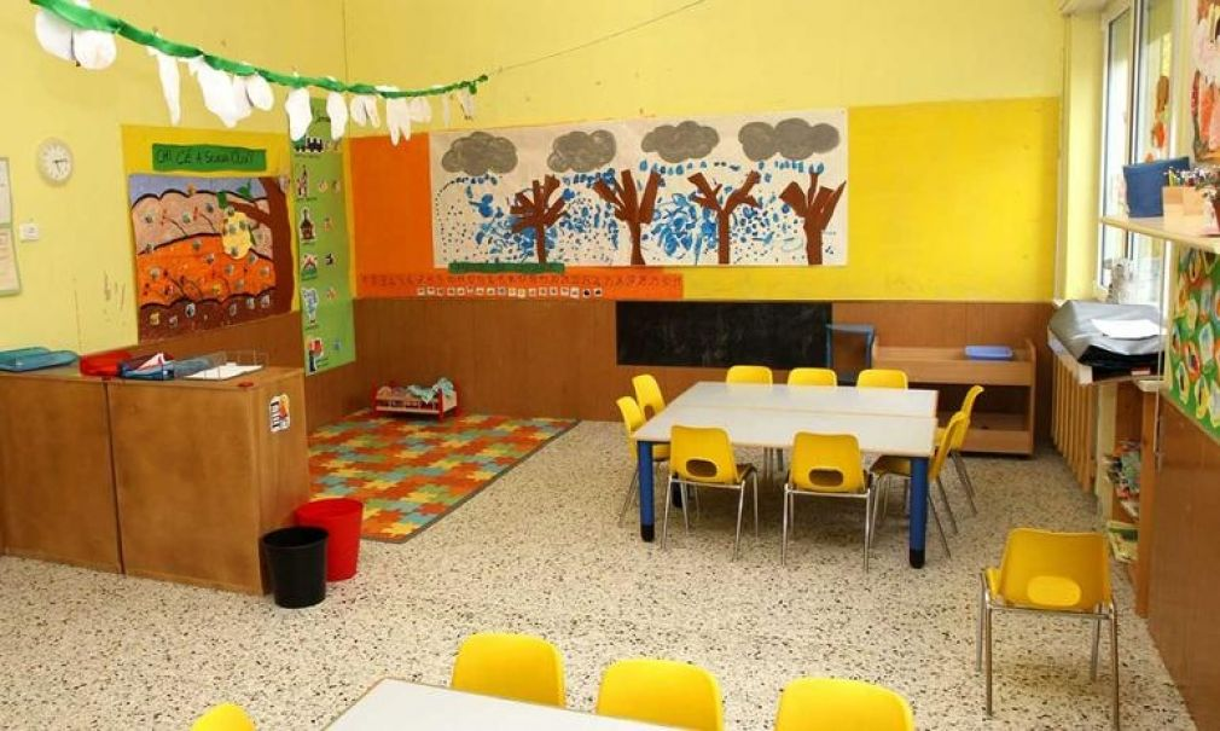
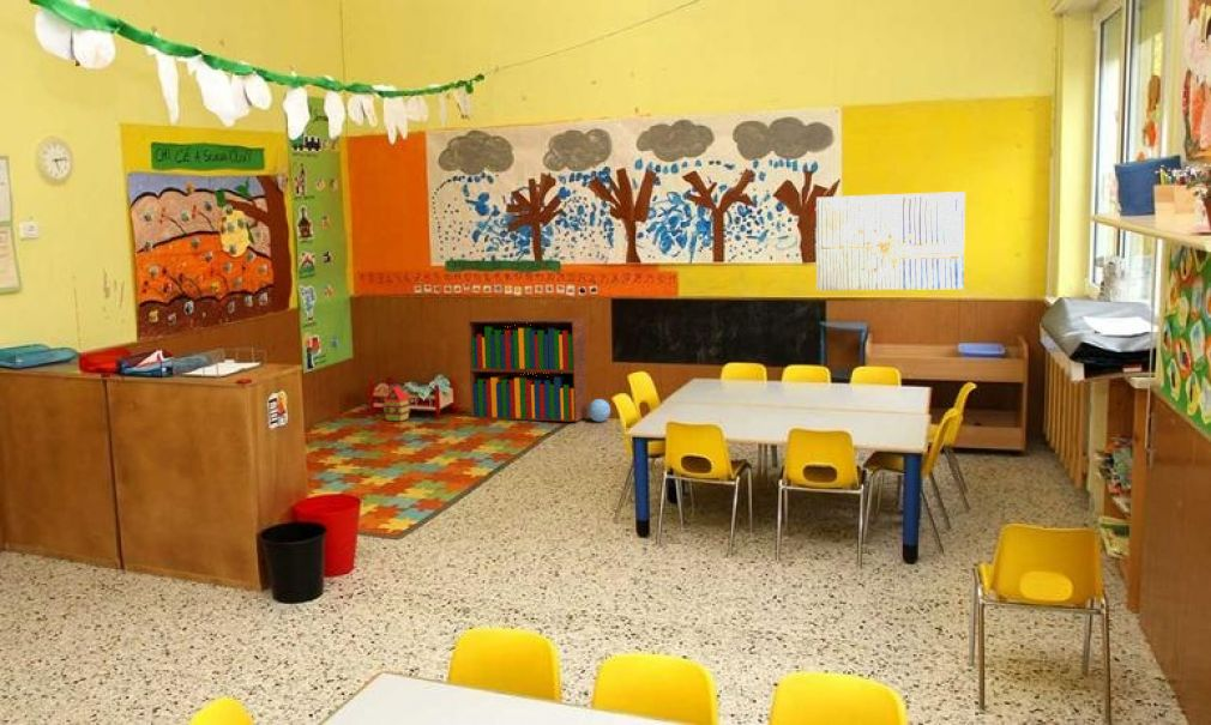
+ bookshelf (528, 368)
+ wall art (888, 242)
+ ball (598, 410)
+ toy house (396, 403)
